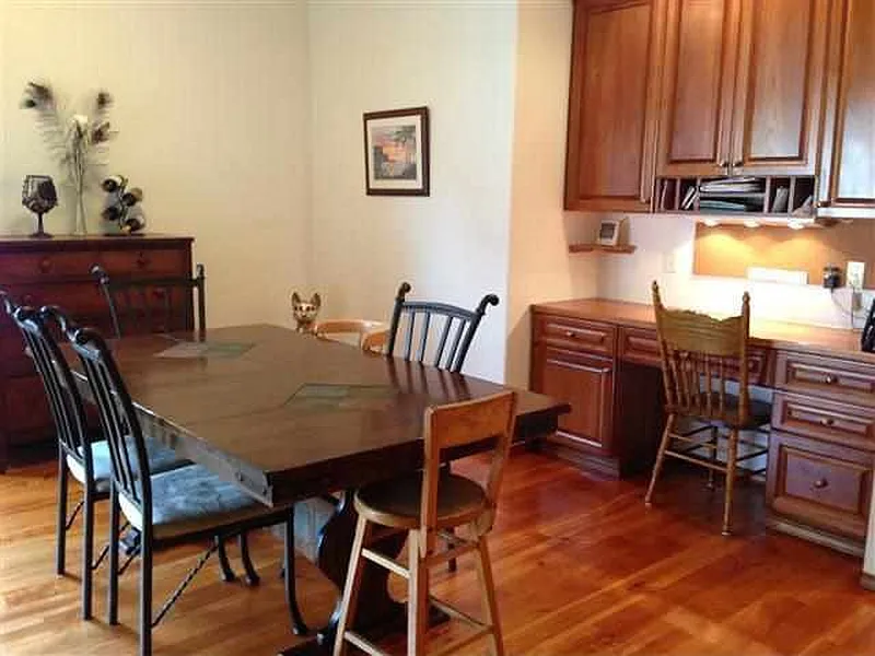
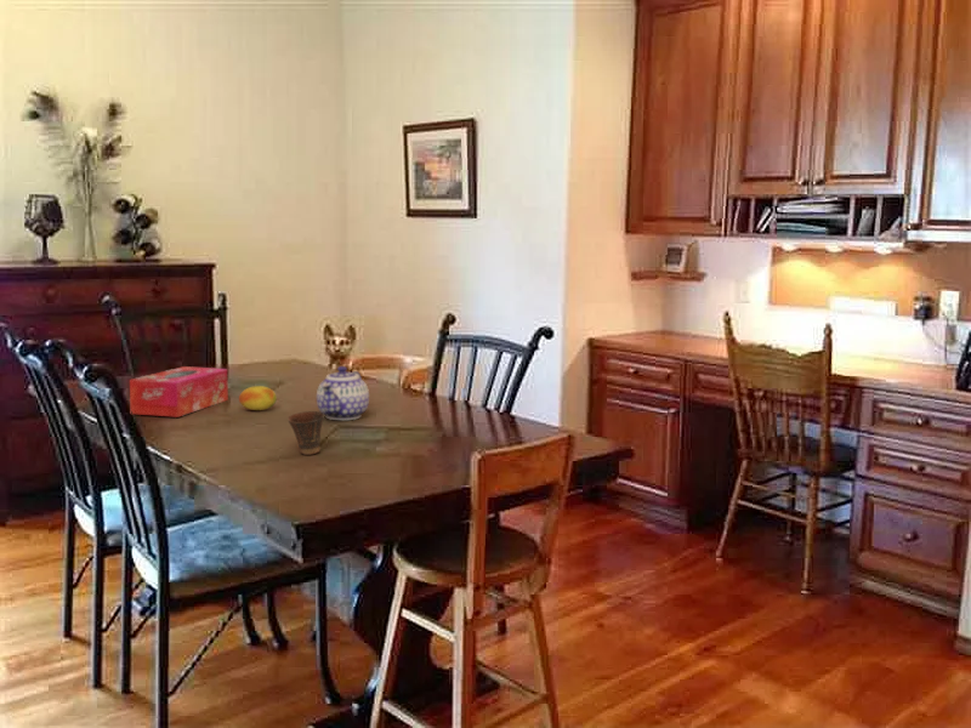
+ tissue box (181, 389)
+ fruit (257, 398)
+ teapot (342, 391)
+ cup (306, 433)
